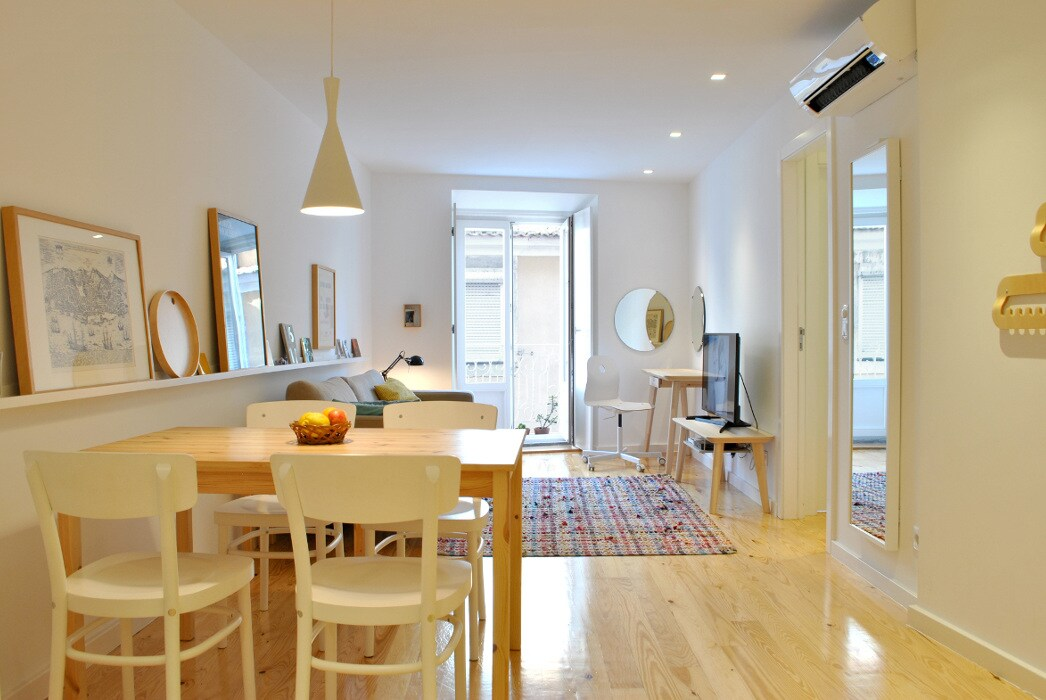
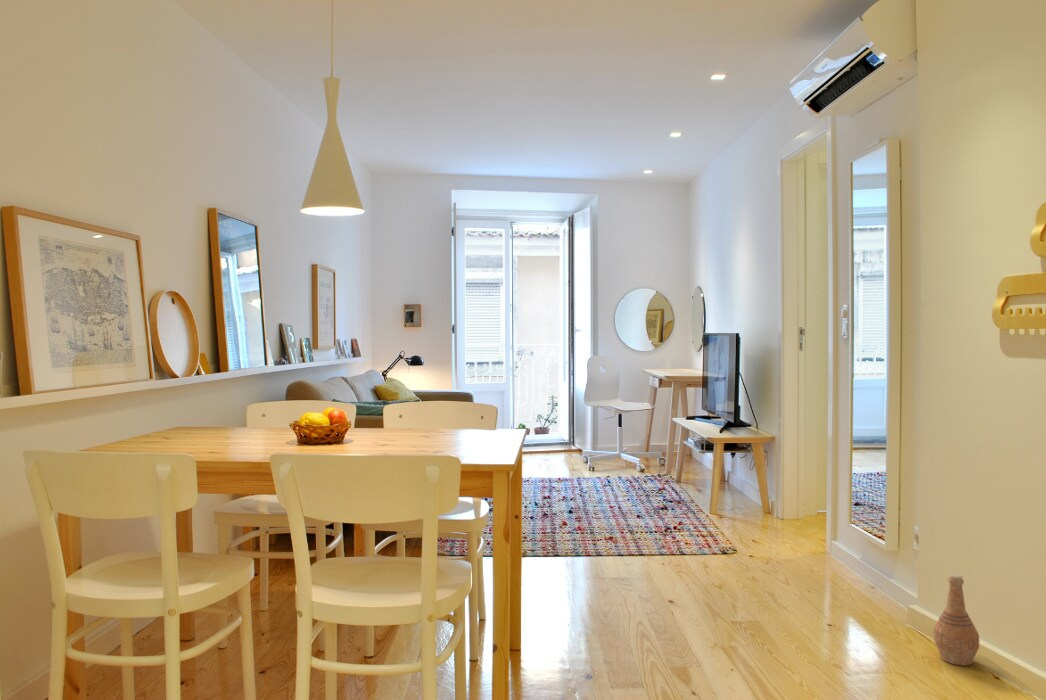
+ vase (955, 617)
